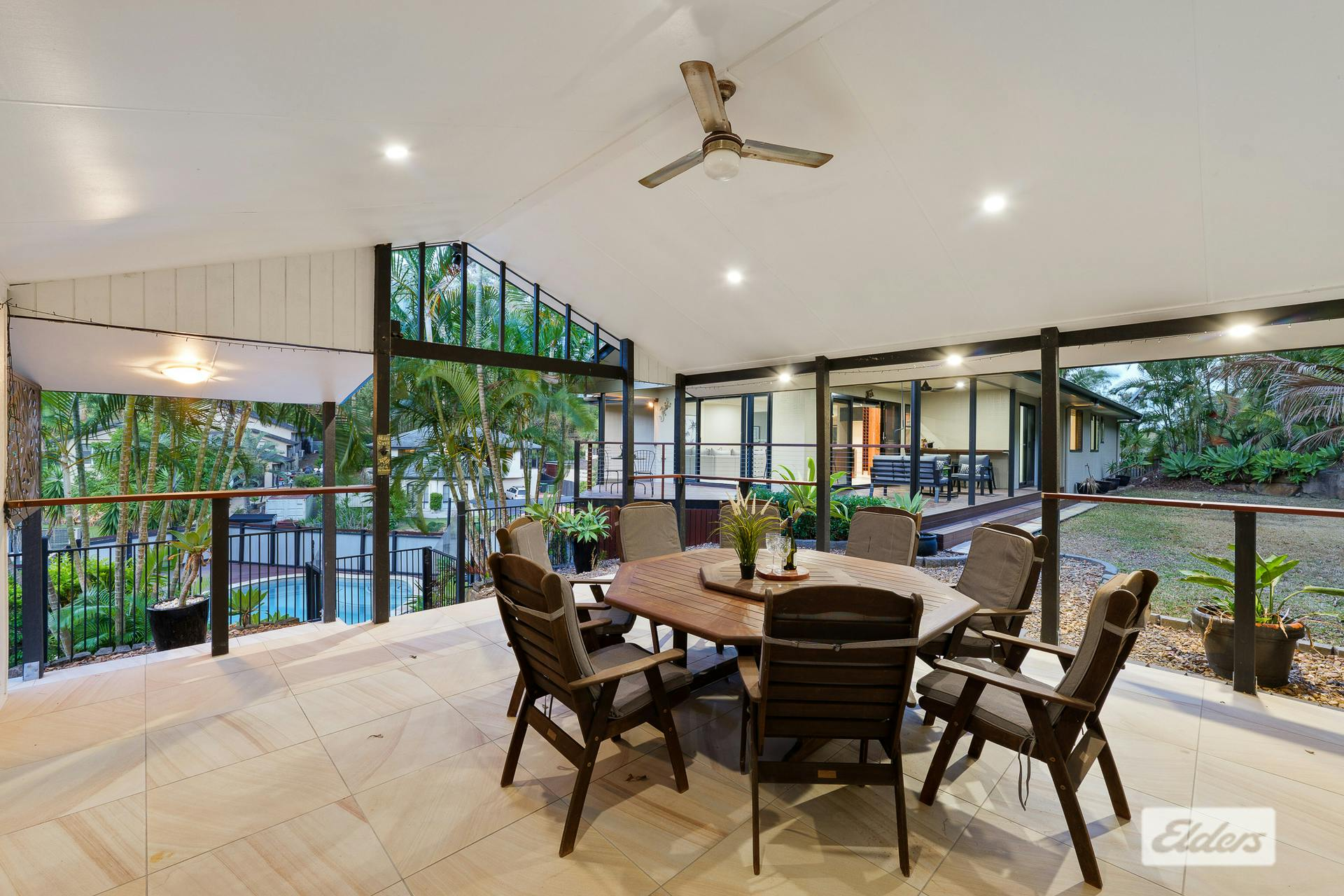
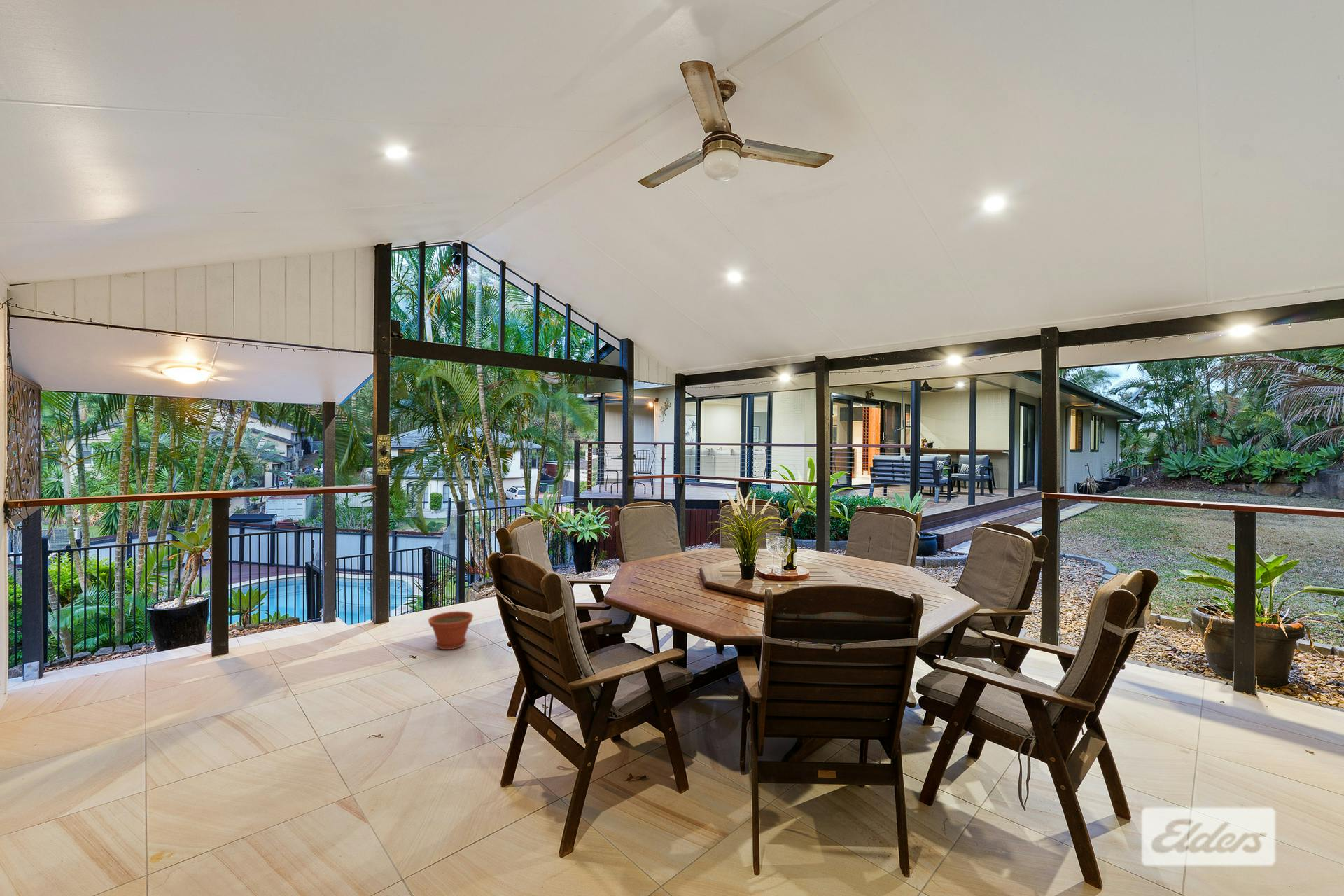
+ plant pot (451, 631)
